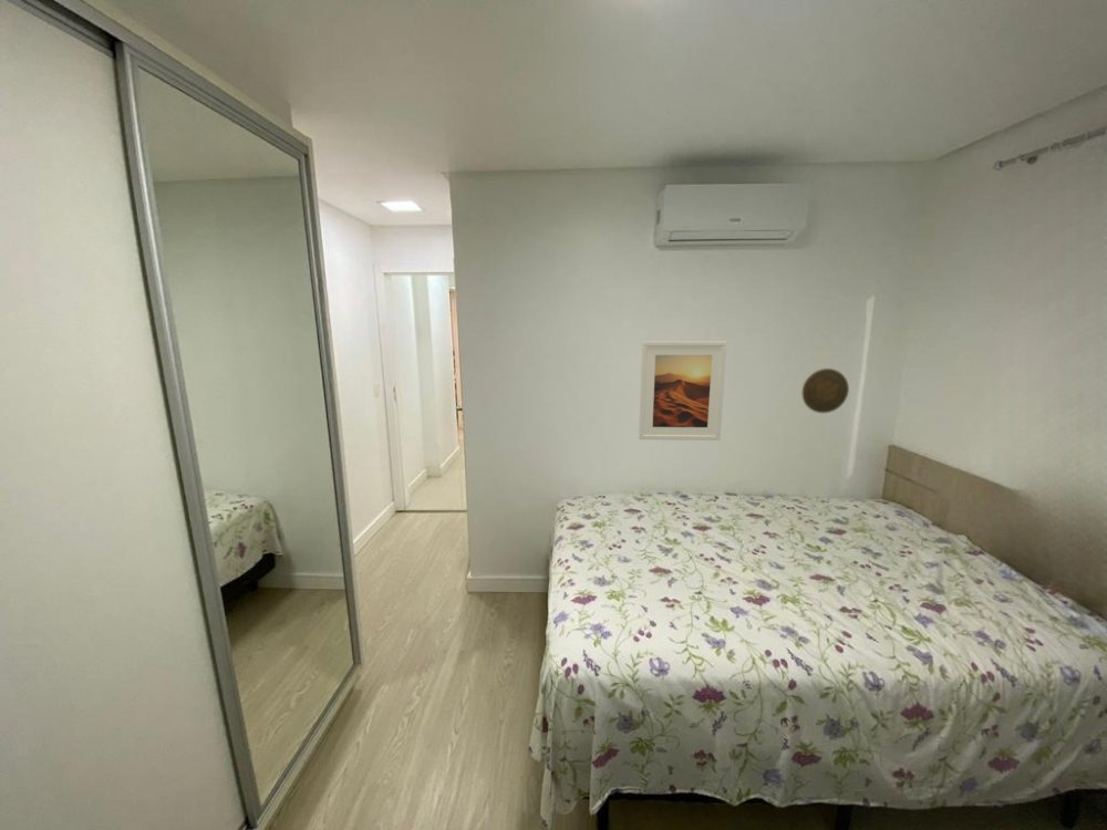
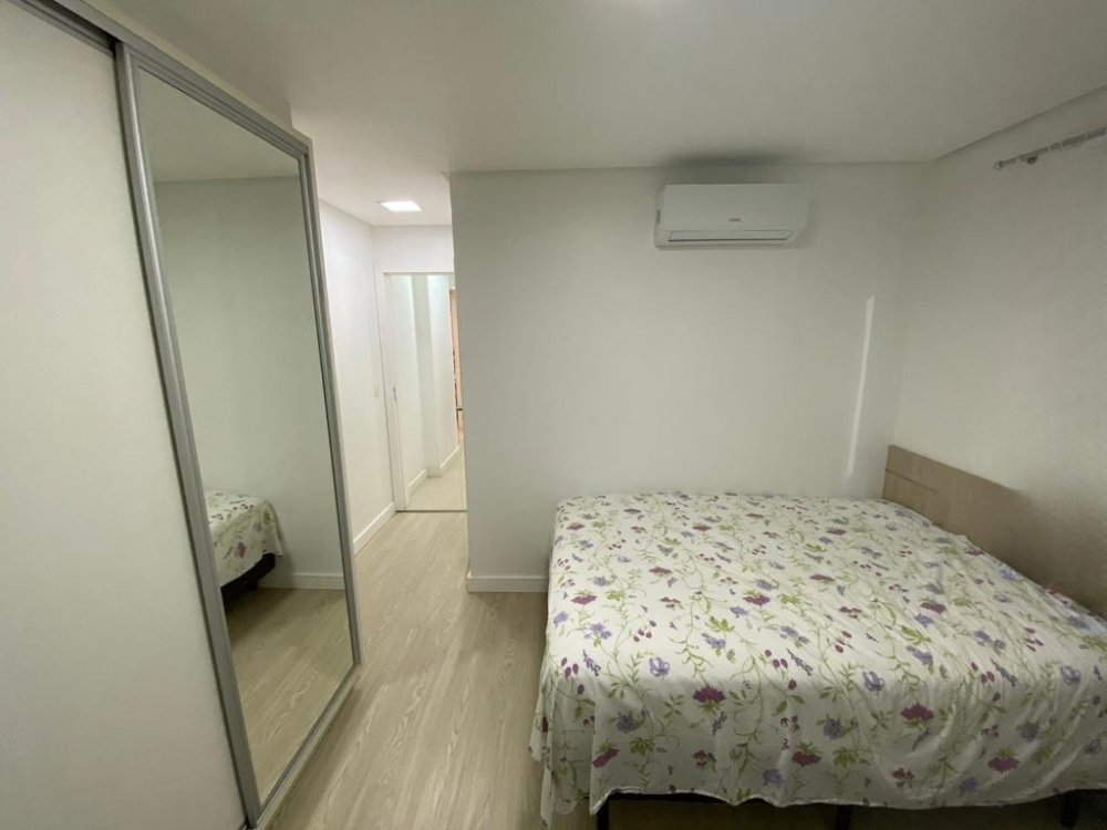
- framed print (681, 391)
- decorative plate (826, 391)
